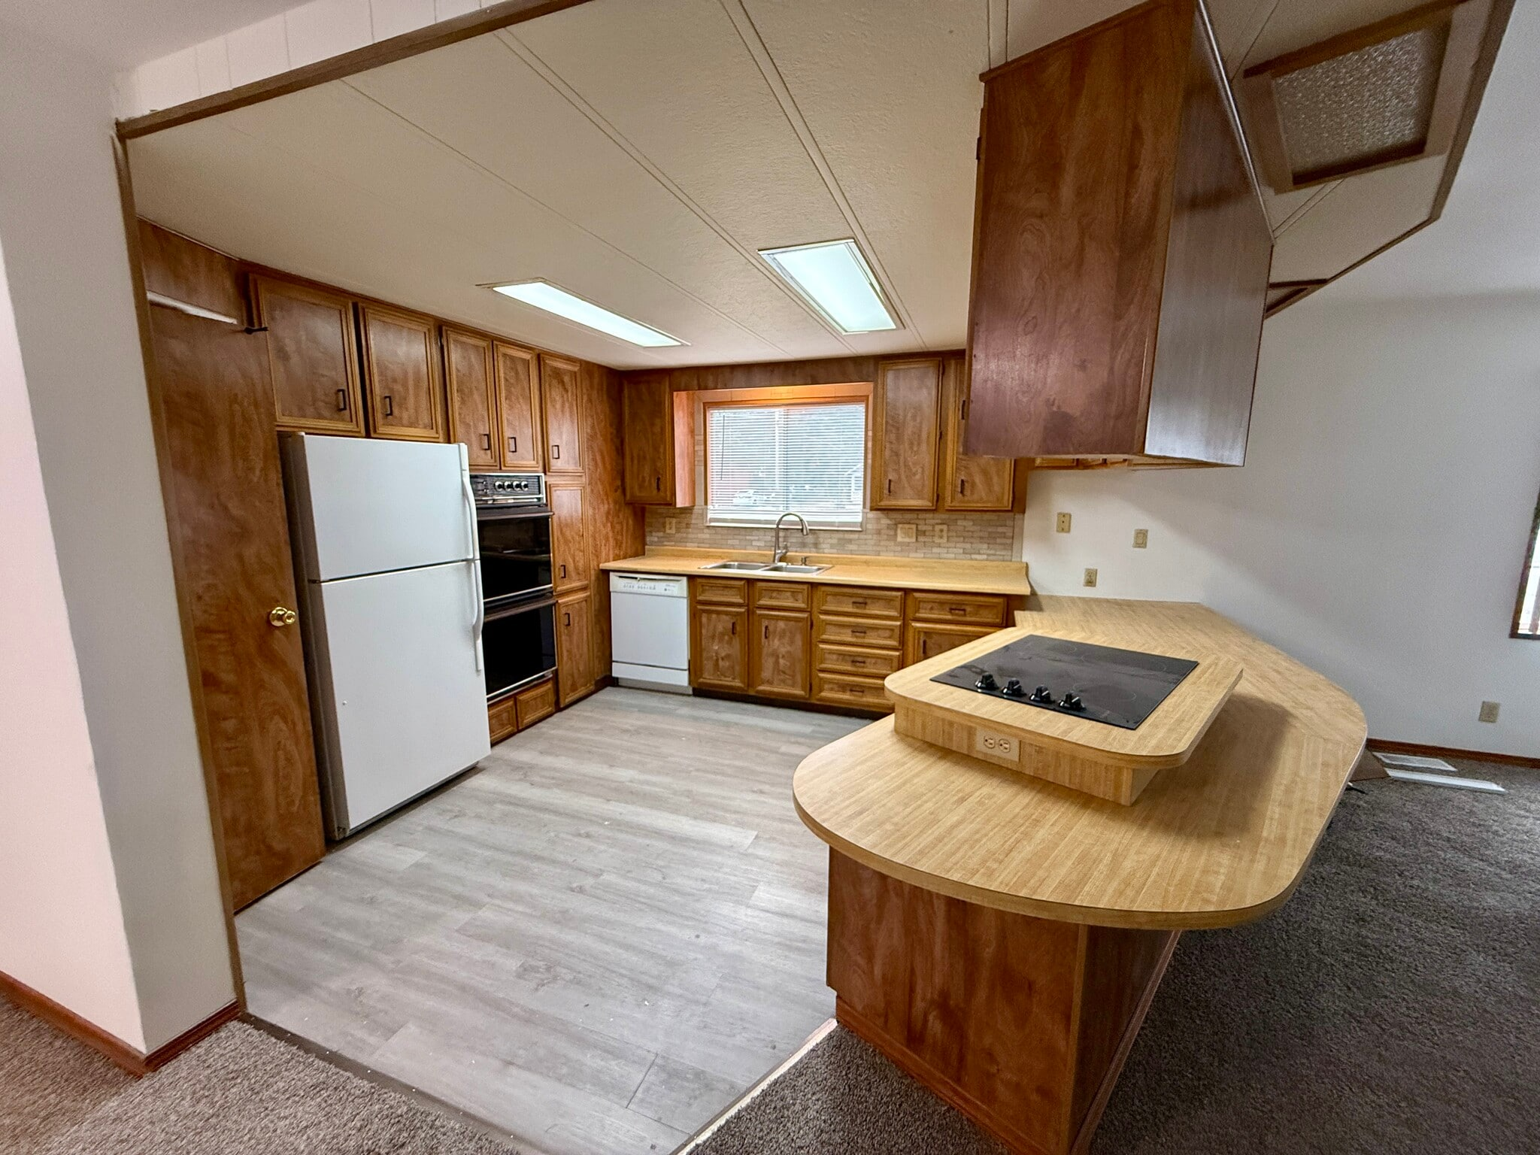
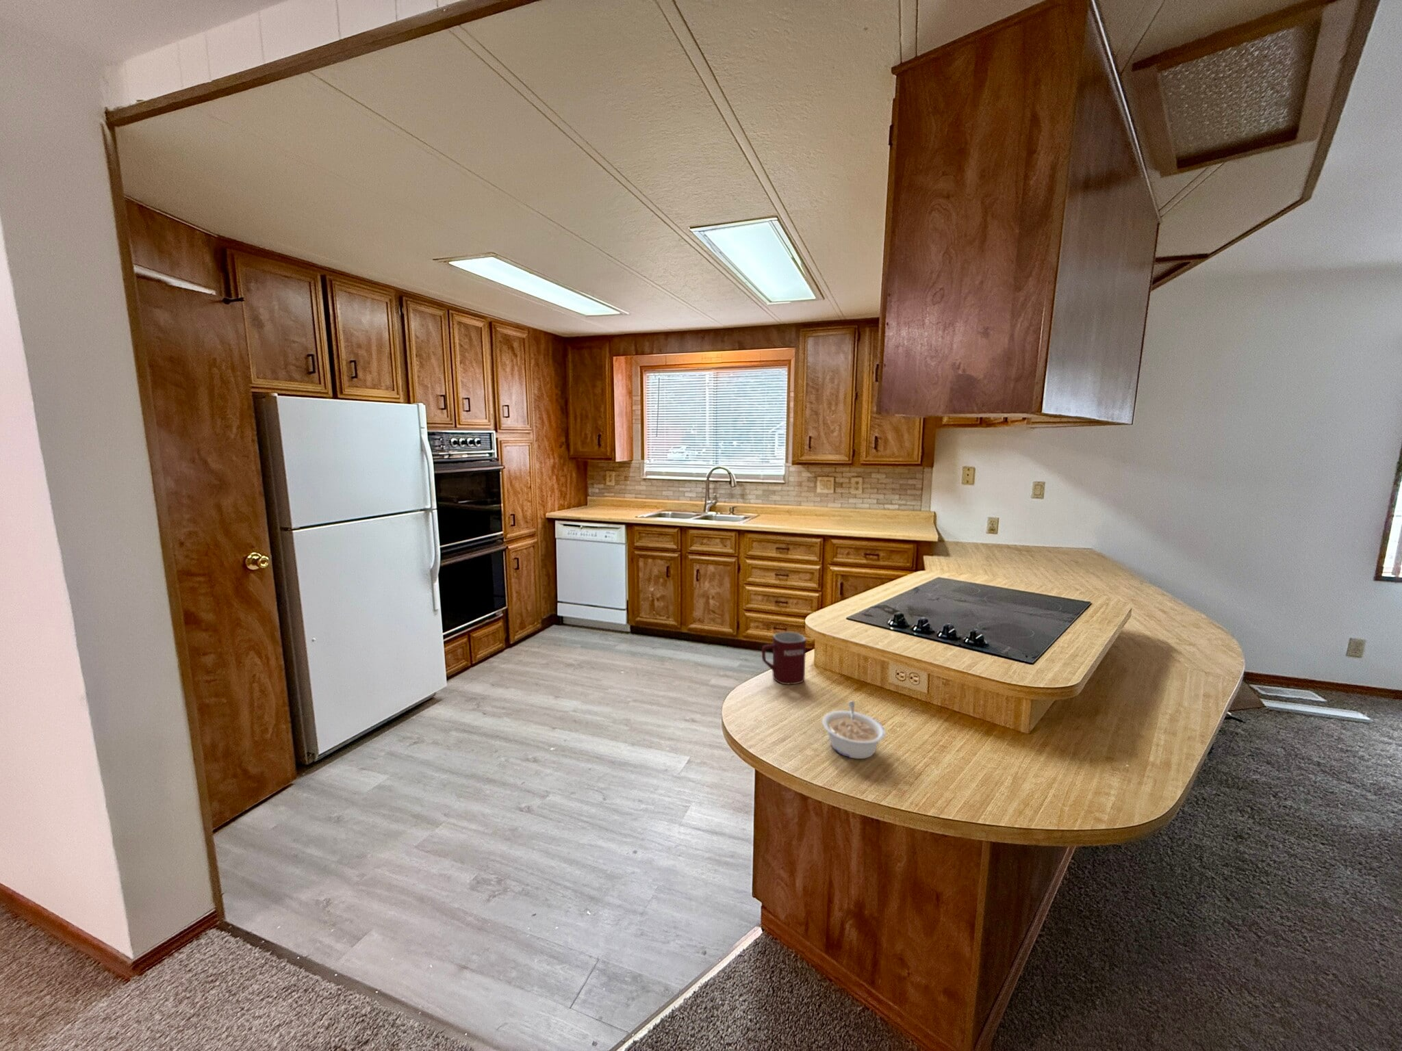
+ legume (851, 733)
+ mug (783, 658)
